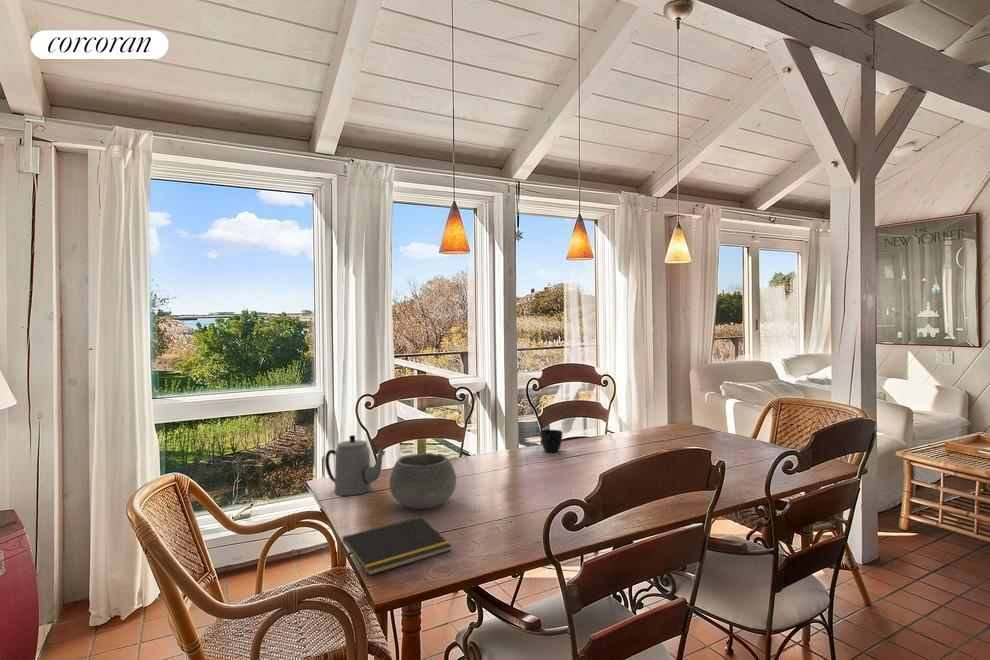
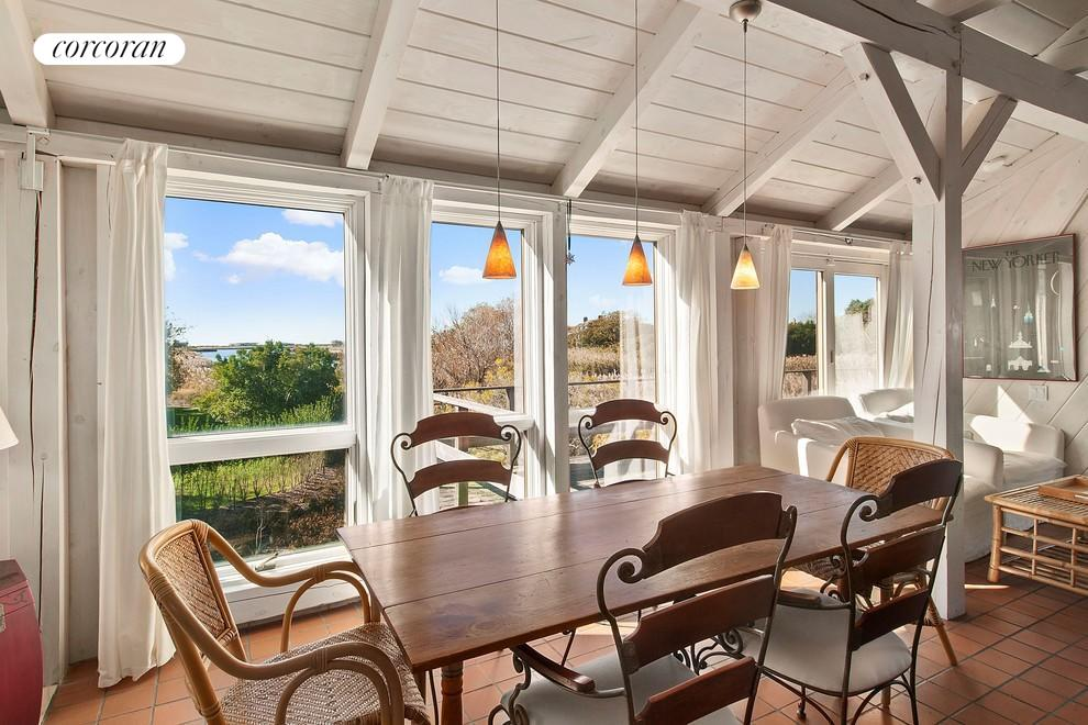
- teapot (355, 462)
- notepad (397, 543)
- cup (550, 441)
- bowl (423, 480)
